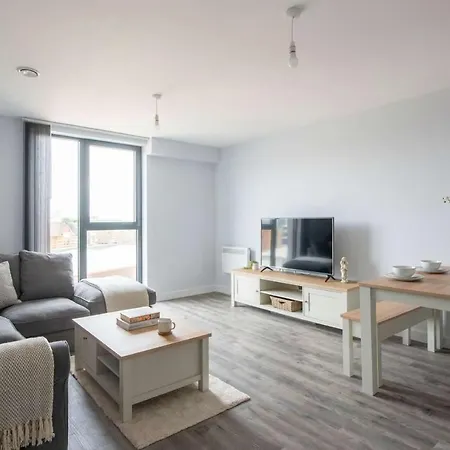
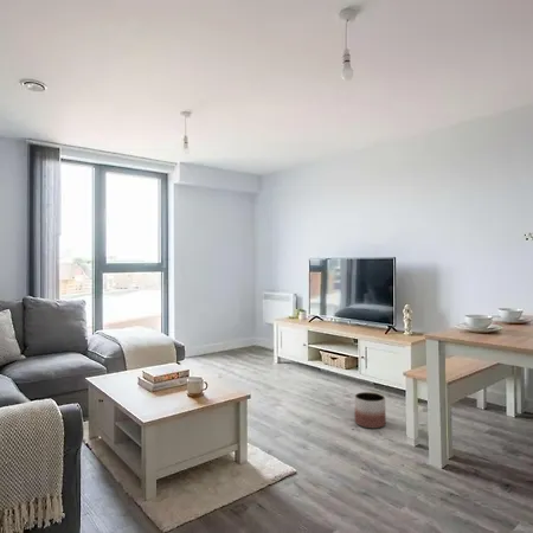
+ planter (370, 410)
